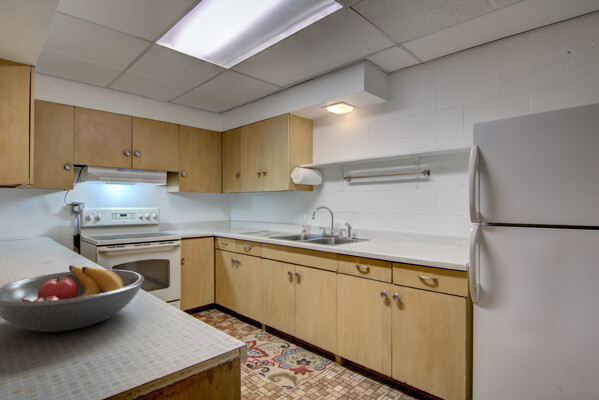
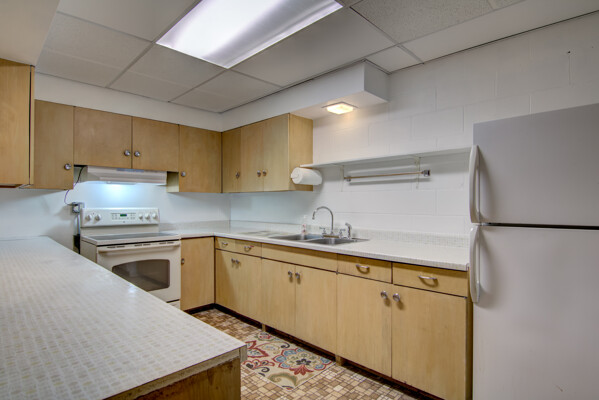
- fruit bowl (73, 296)
